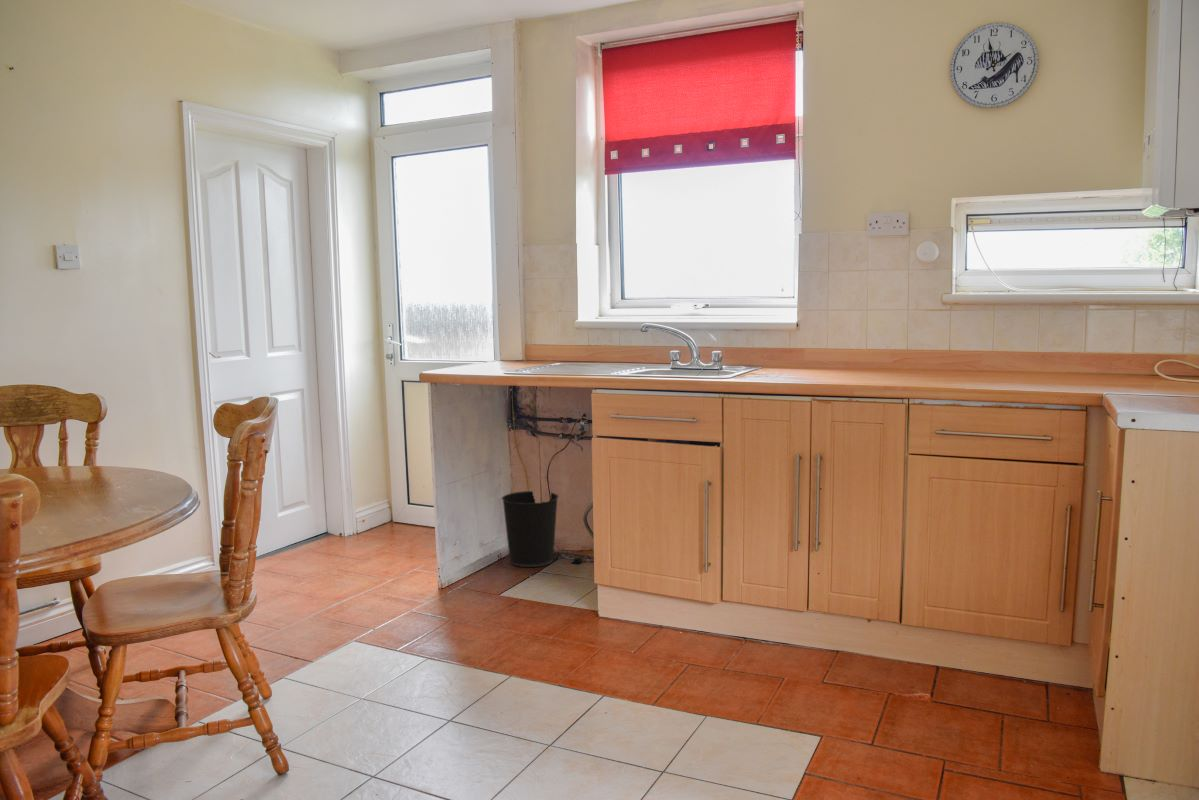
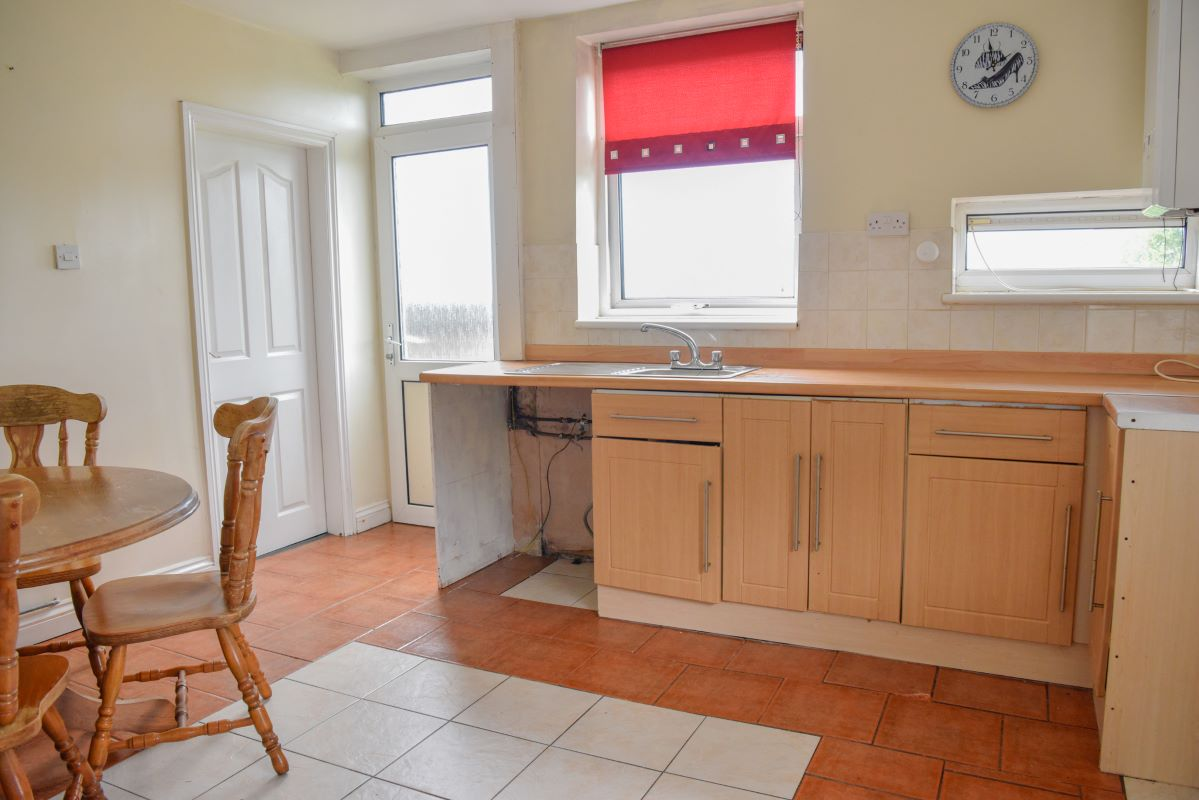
- wastebasket (530, 528)
